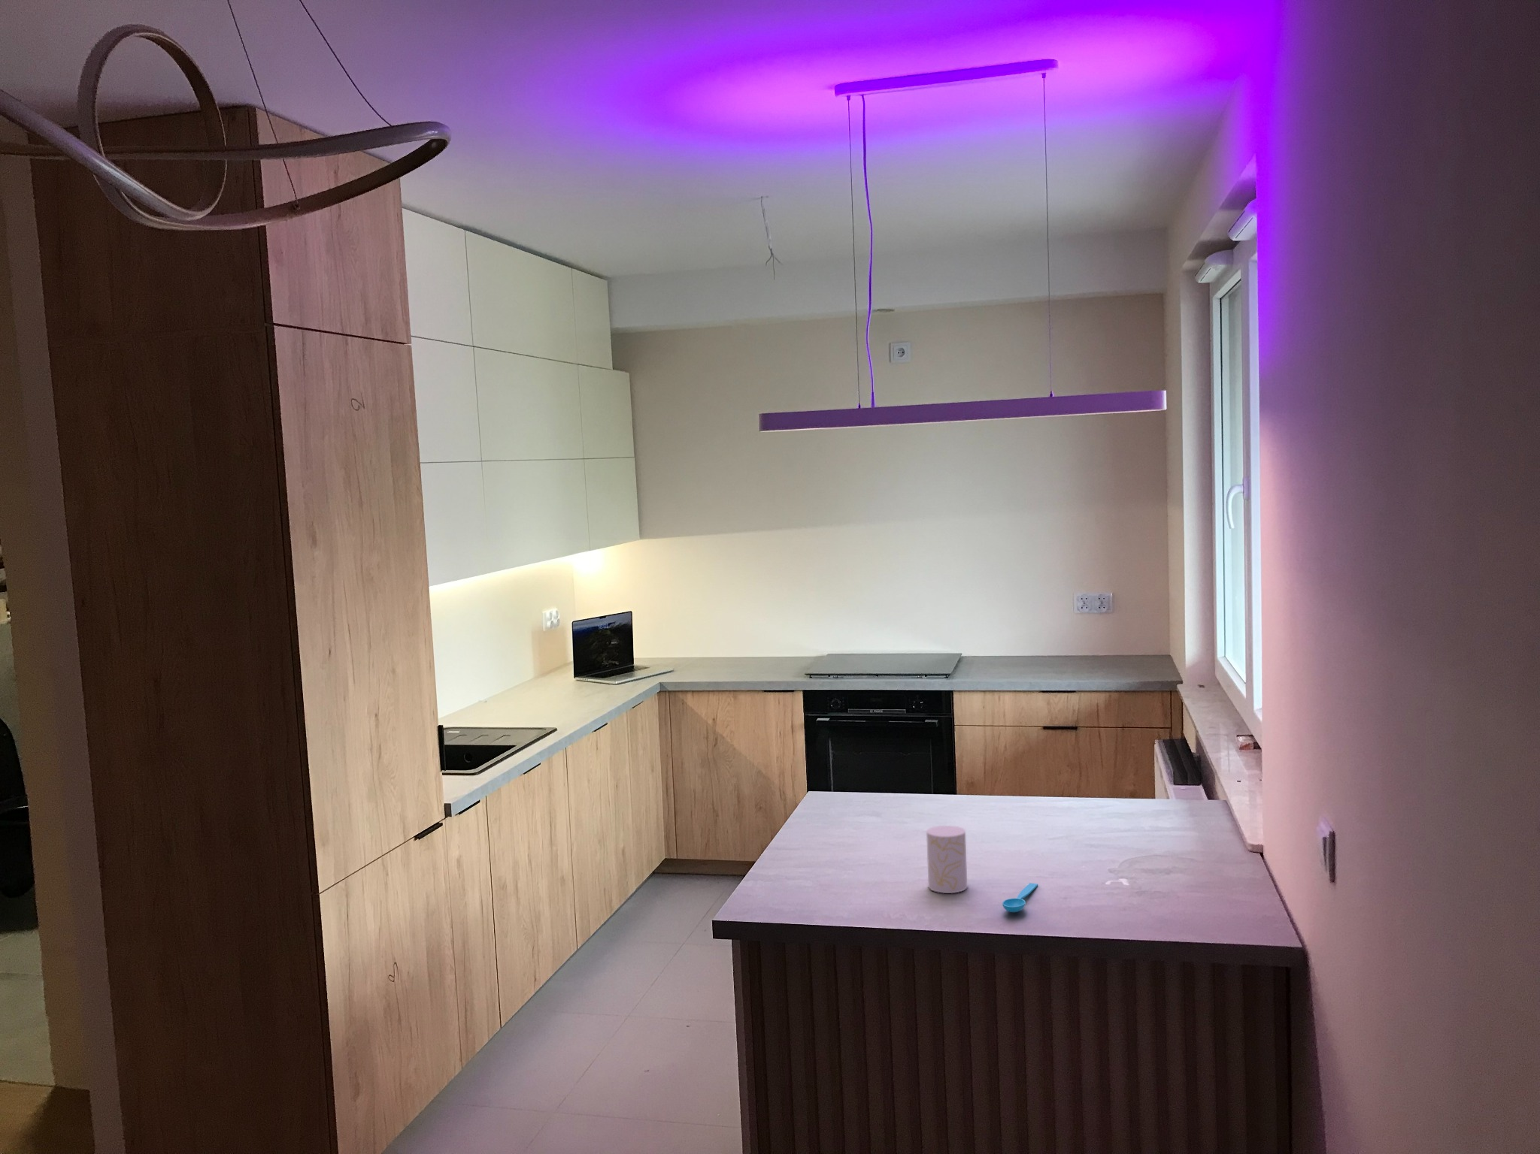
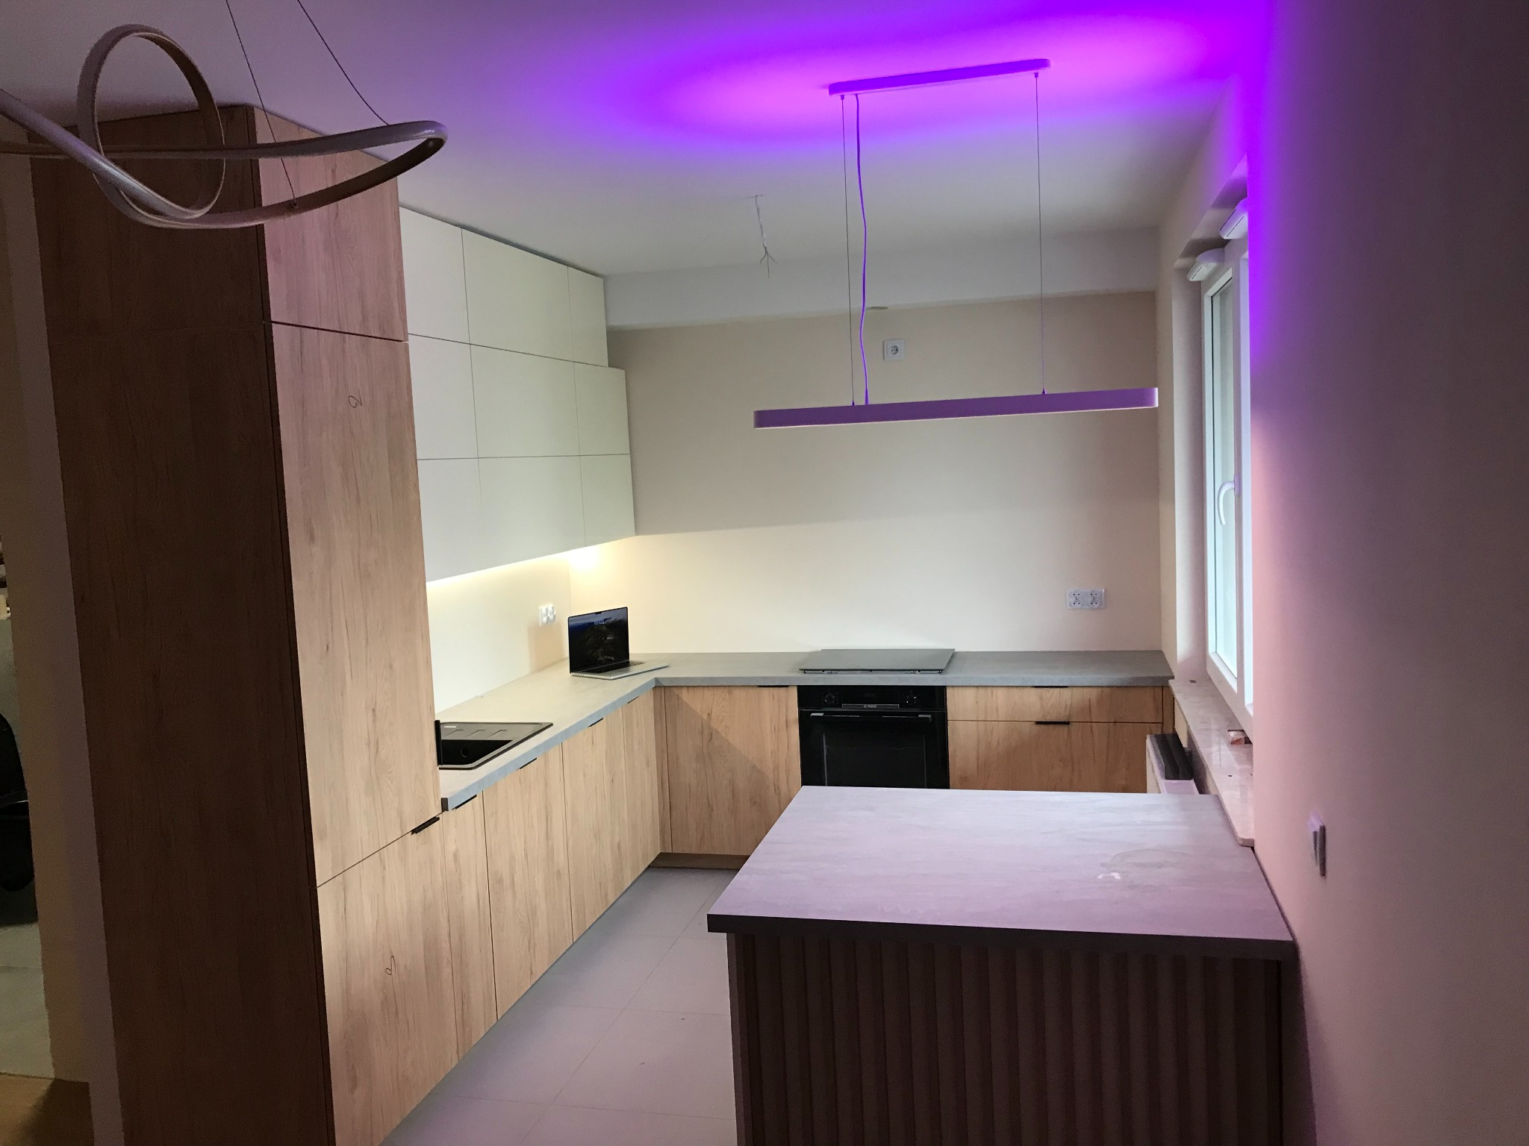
- cup (947, 858)
- spoon (1022, 896)
